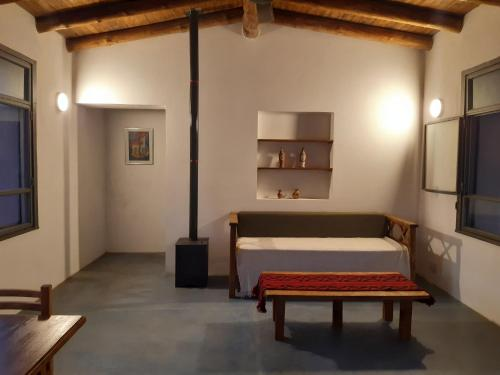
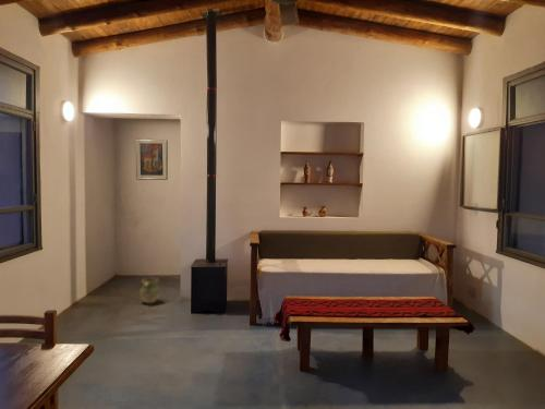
+ ceramic jug (149, 291)
